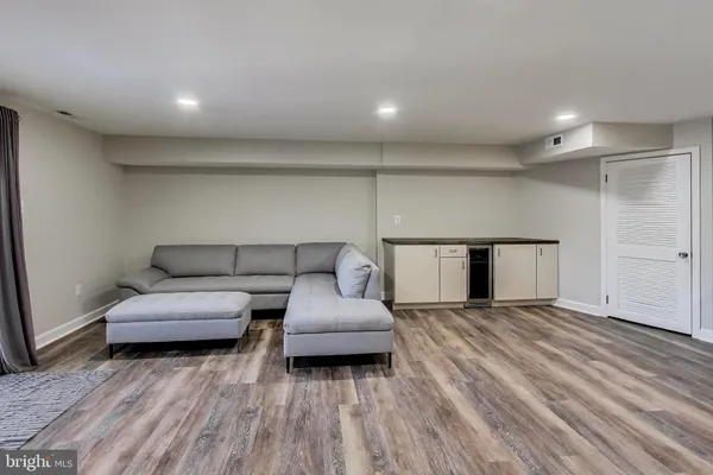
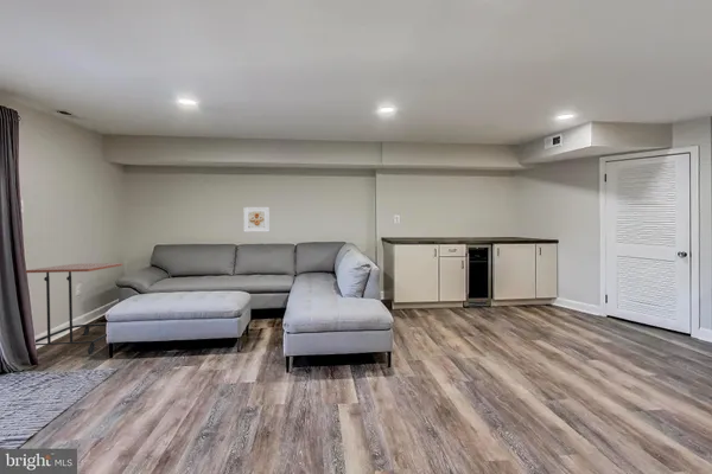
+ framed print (256, 219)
+ side table (71, 305)
